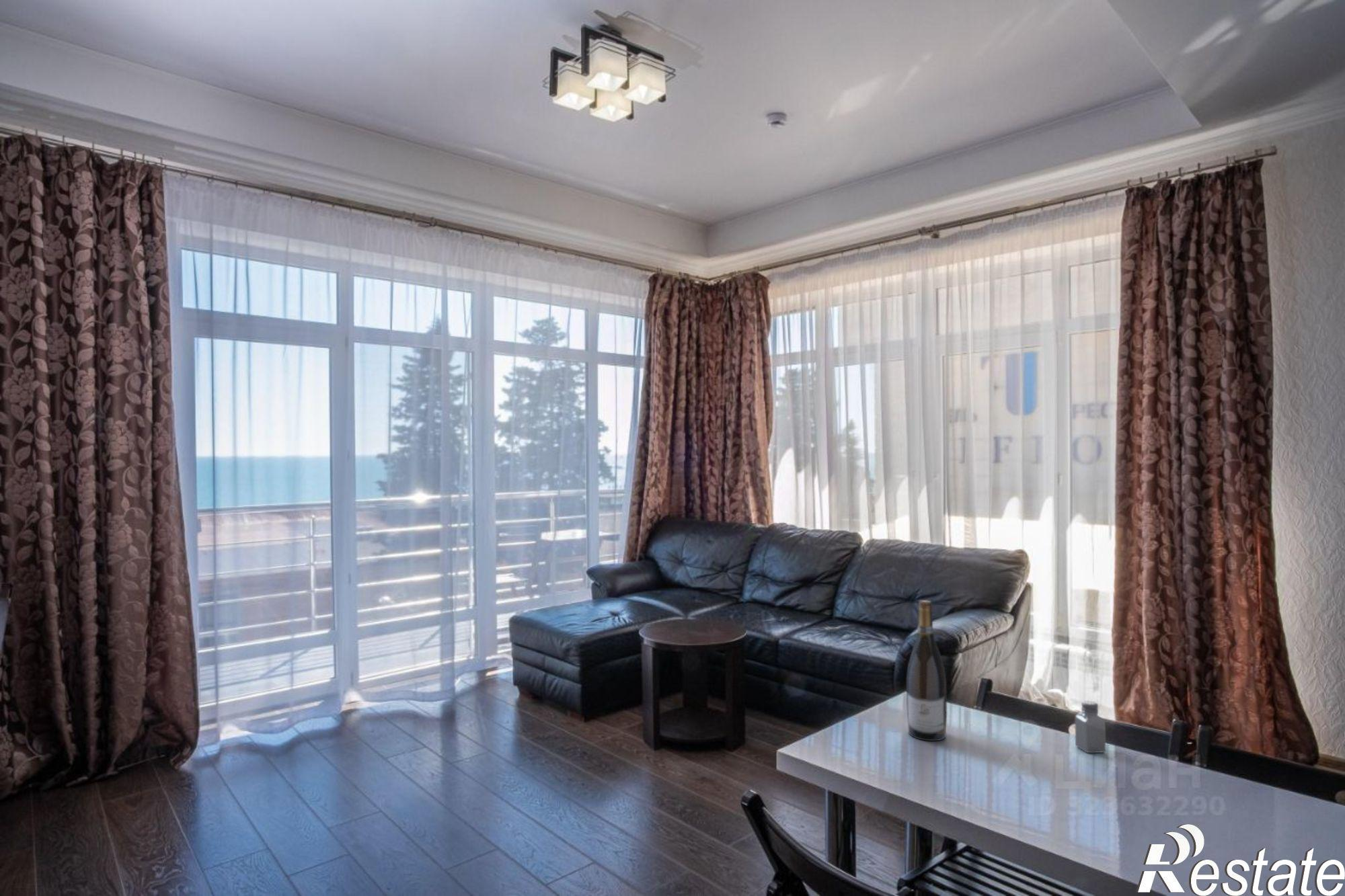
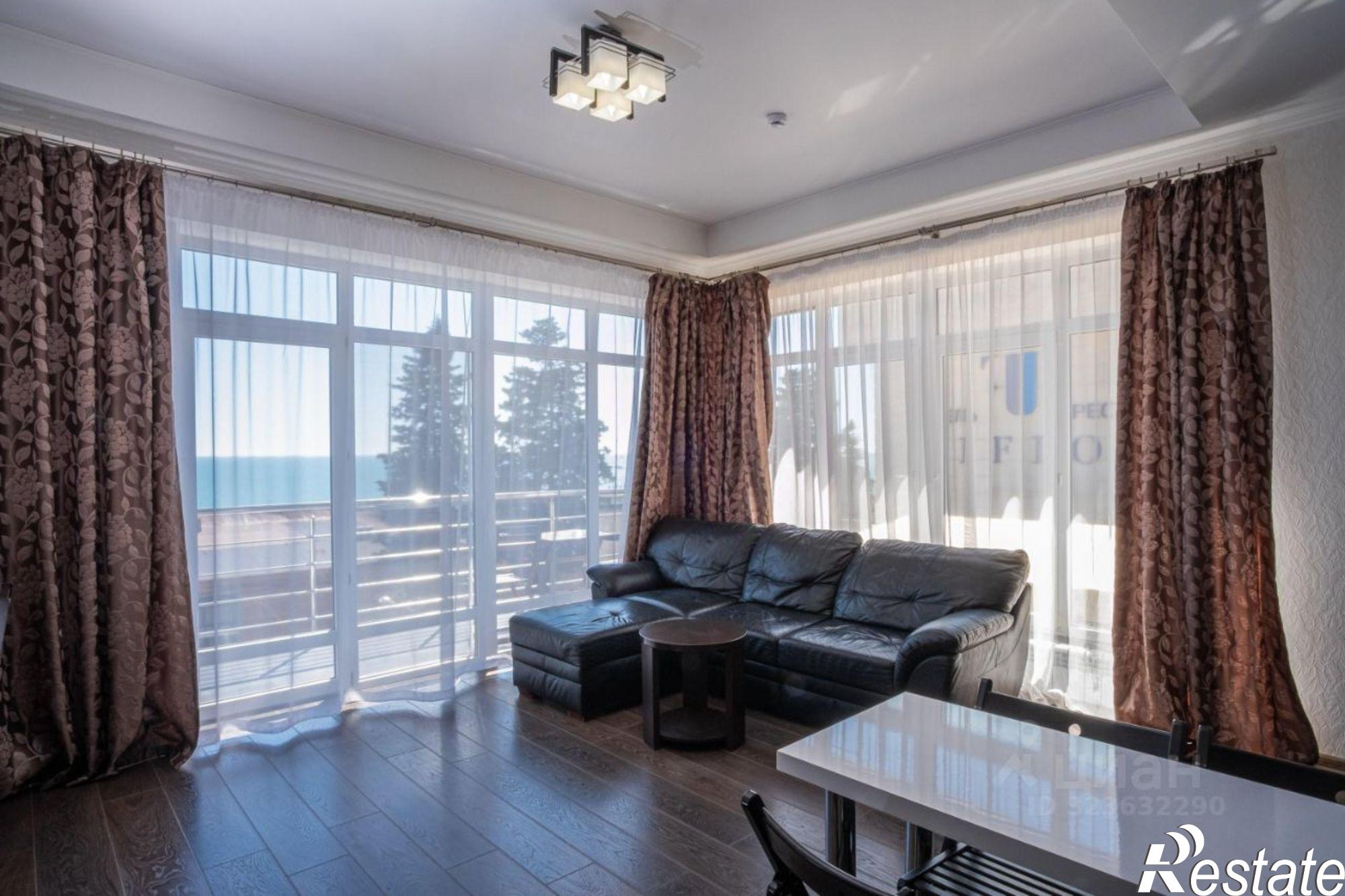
- saltshaker (1089, 725)
- wine bottle (925, 667)
